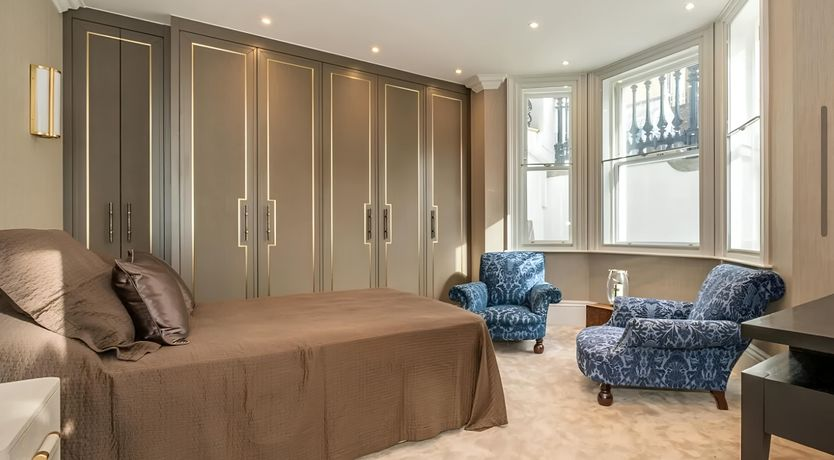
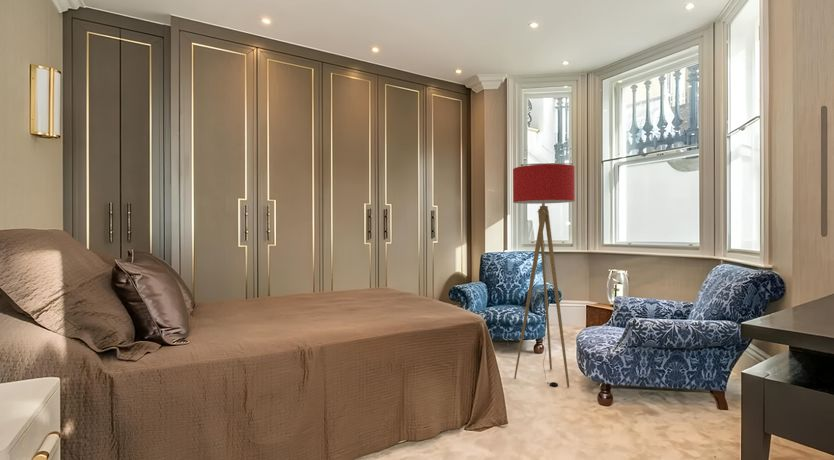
+ floor lamp (543, 273)
